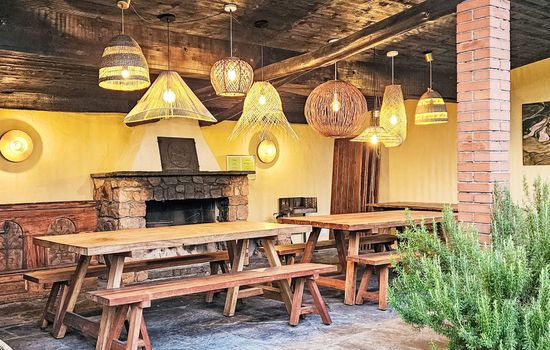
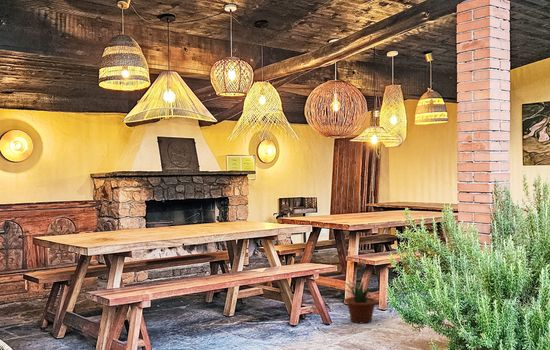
+ potted plant (357, 302)
